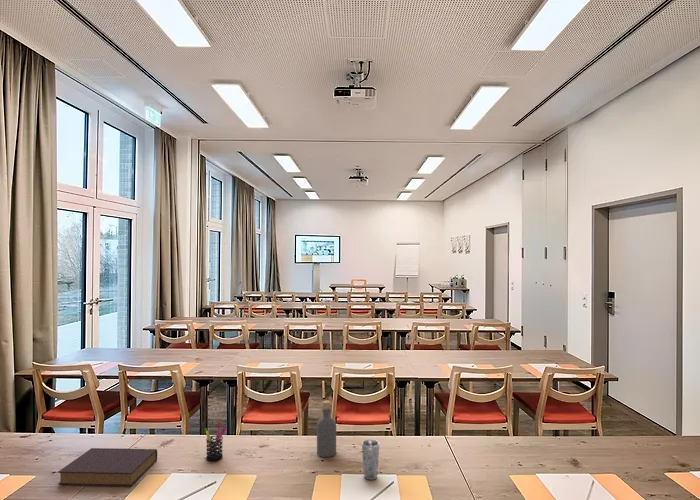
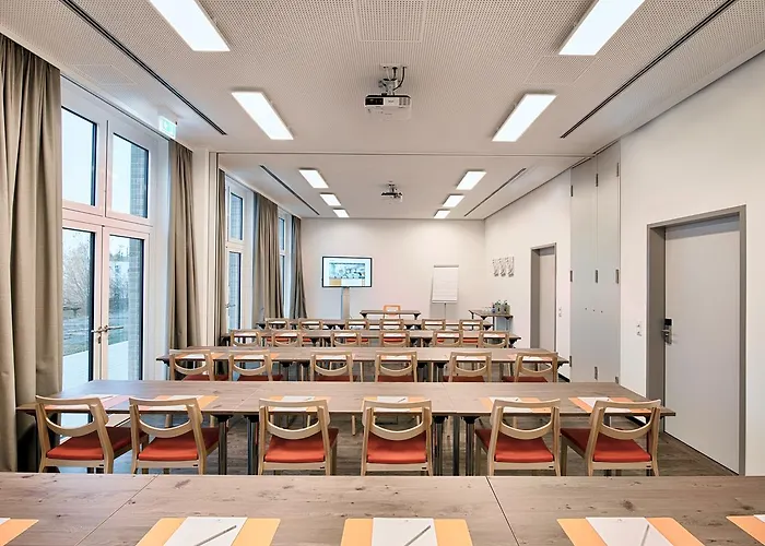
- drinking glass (370, 459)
- book (110, 465)
- pen holder (213, 439)
- bottle (326, 427)
